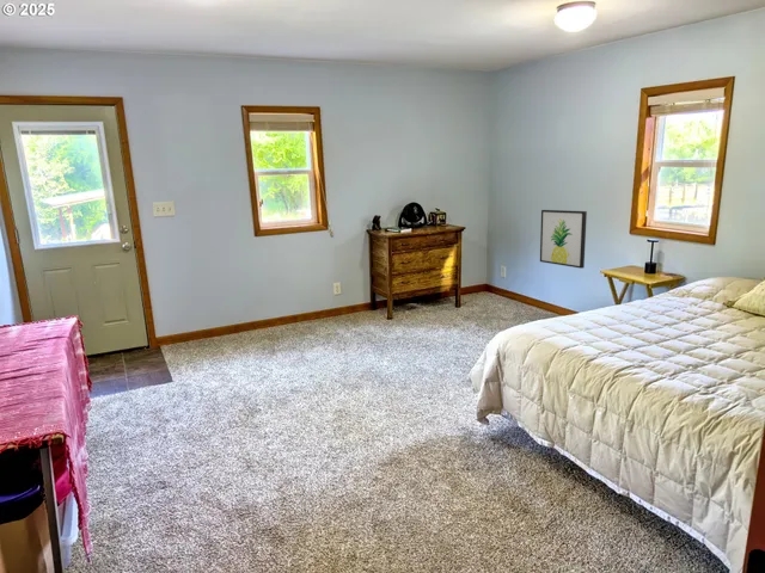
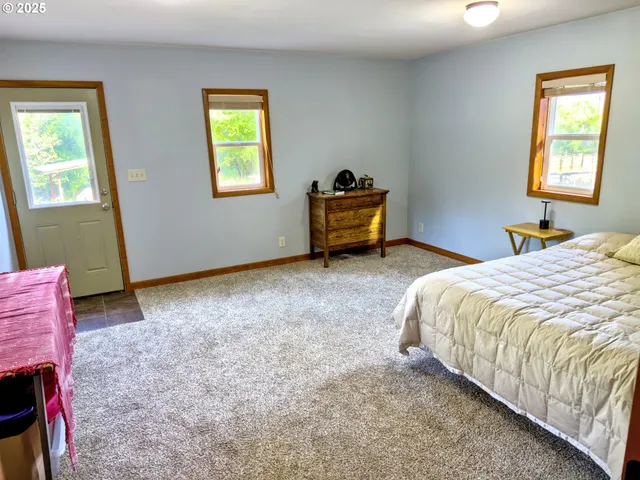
- wall art (562, 238)
